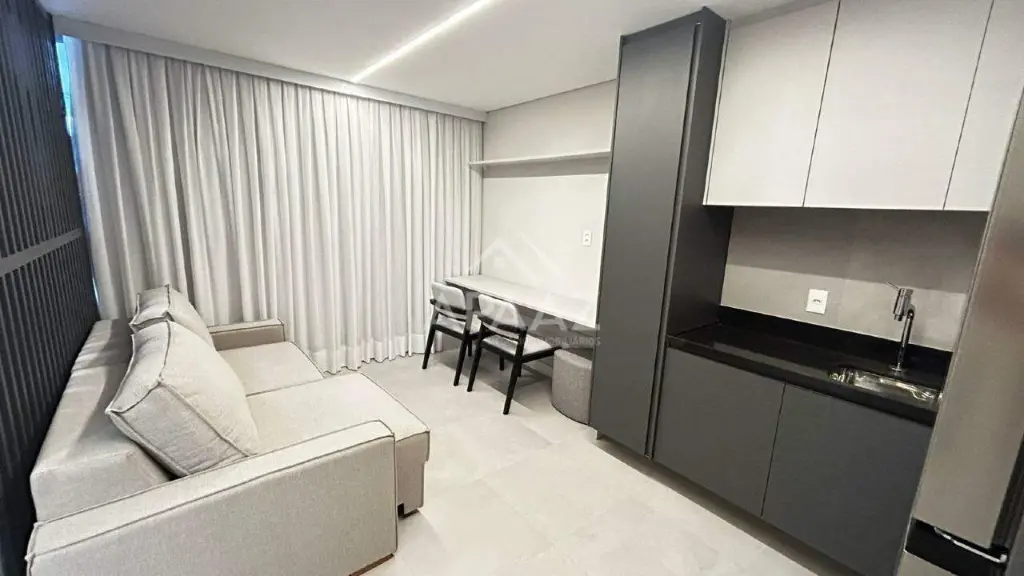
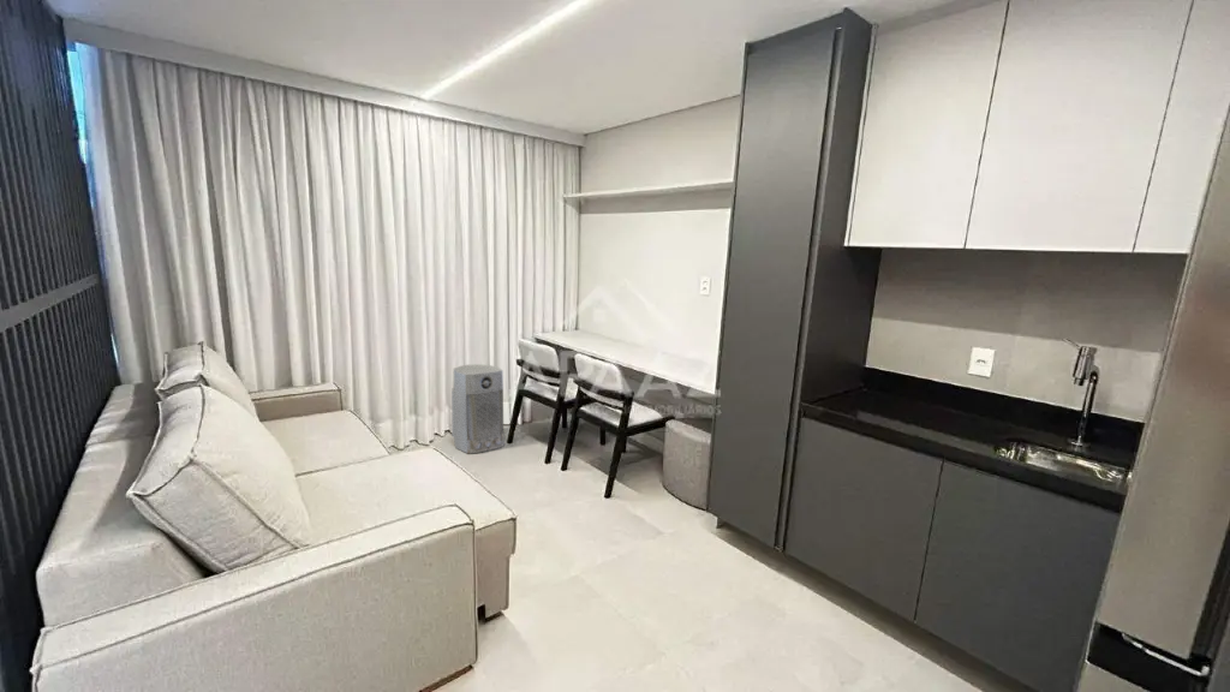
+ air purifier (477, 406)
